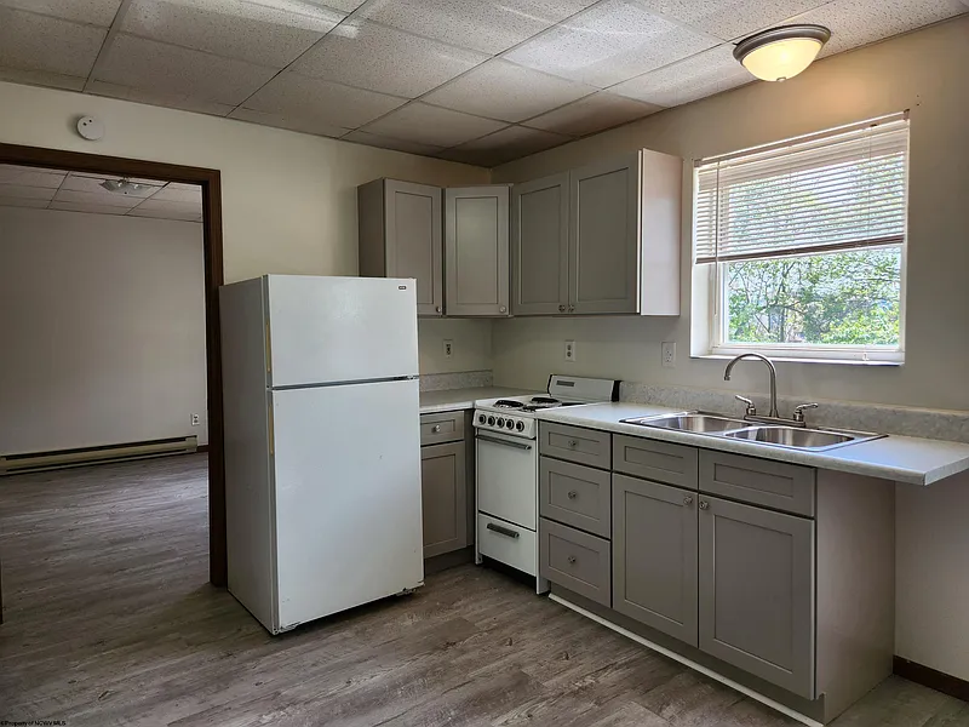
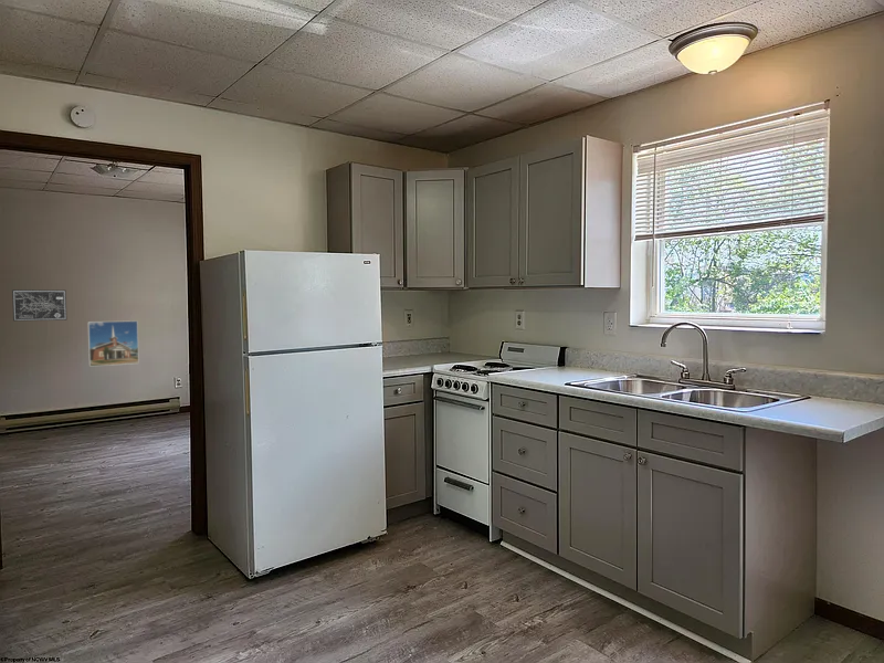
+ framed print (114, 343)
+ wall art (40, 305)
